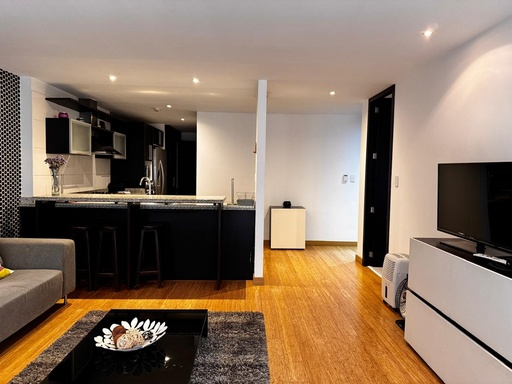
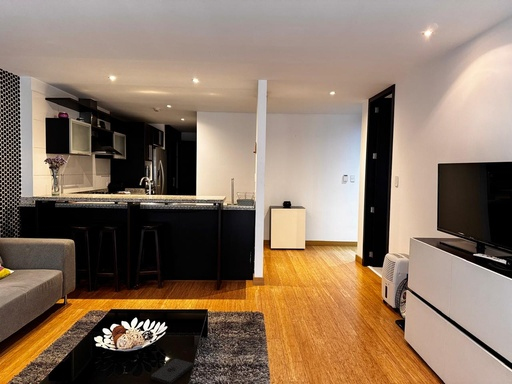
+ notepad (172, 370)
